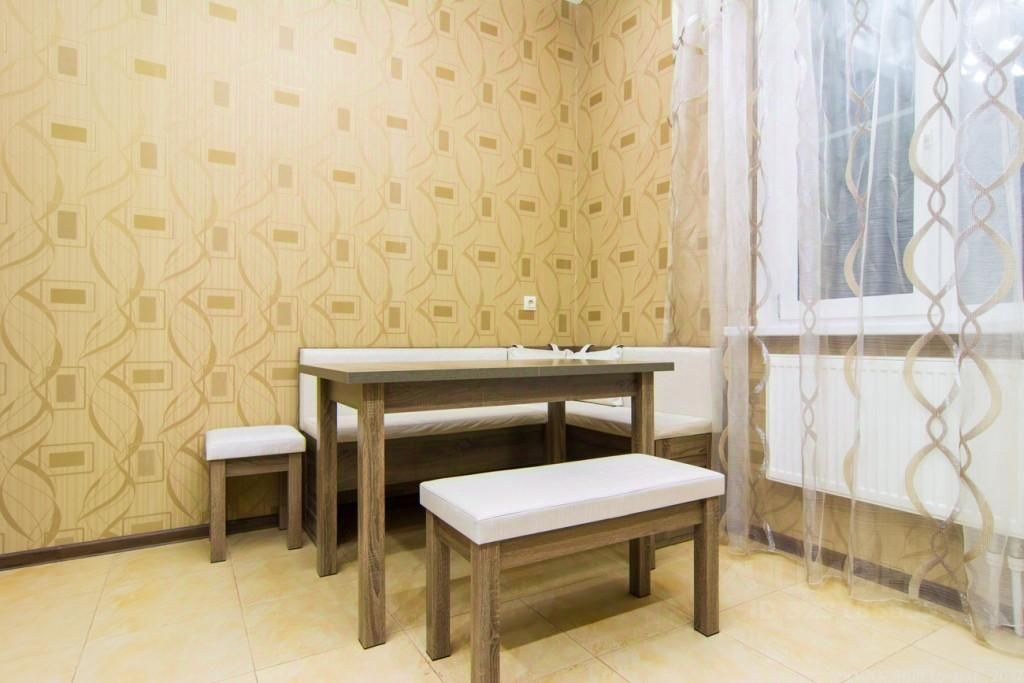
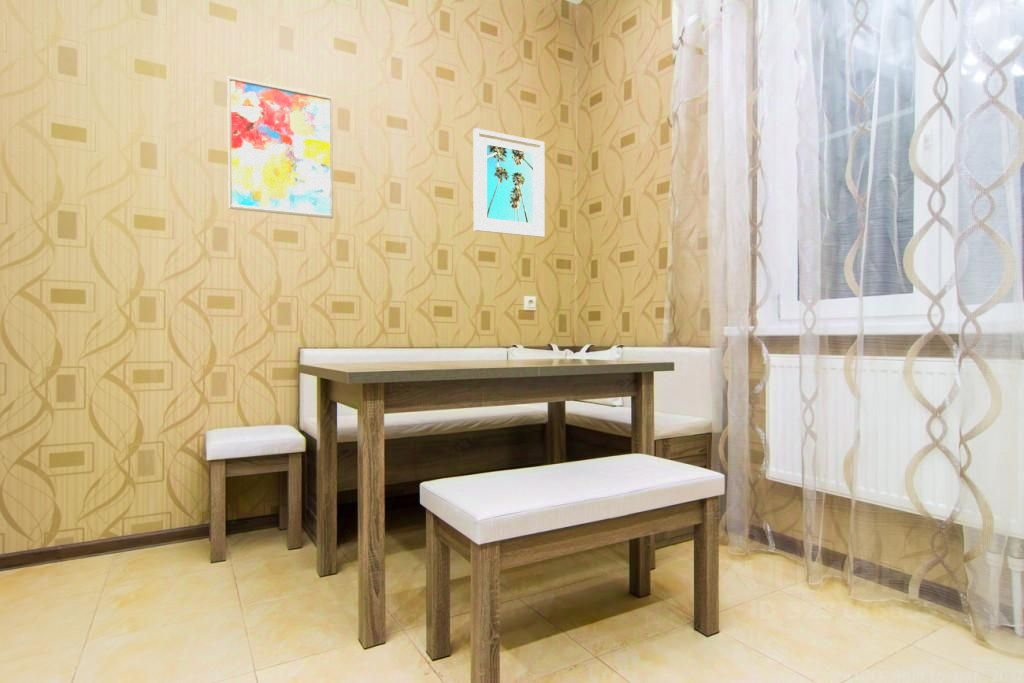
+ wall art (282, 150)
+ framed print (510, 184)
